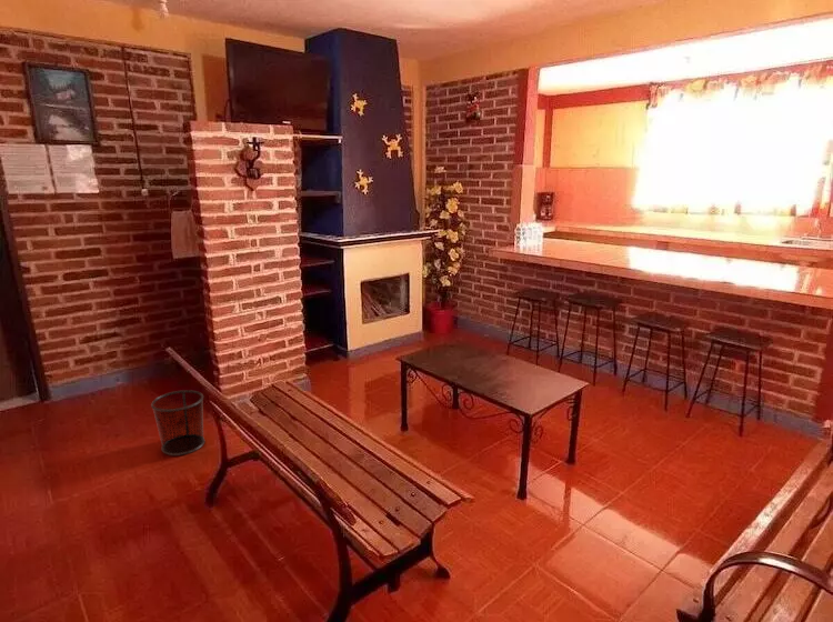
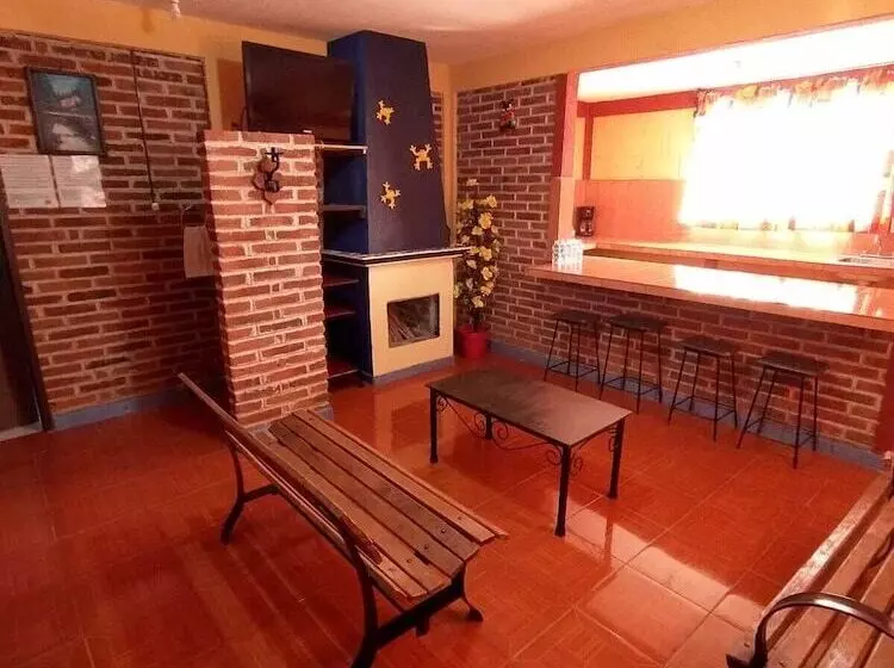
- waste bin (180, 422)
